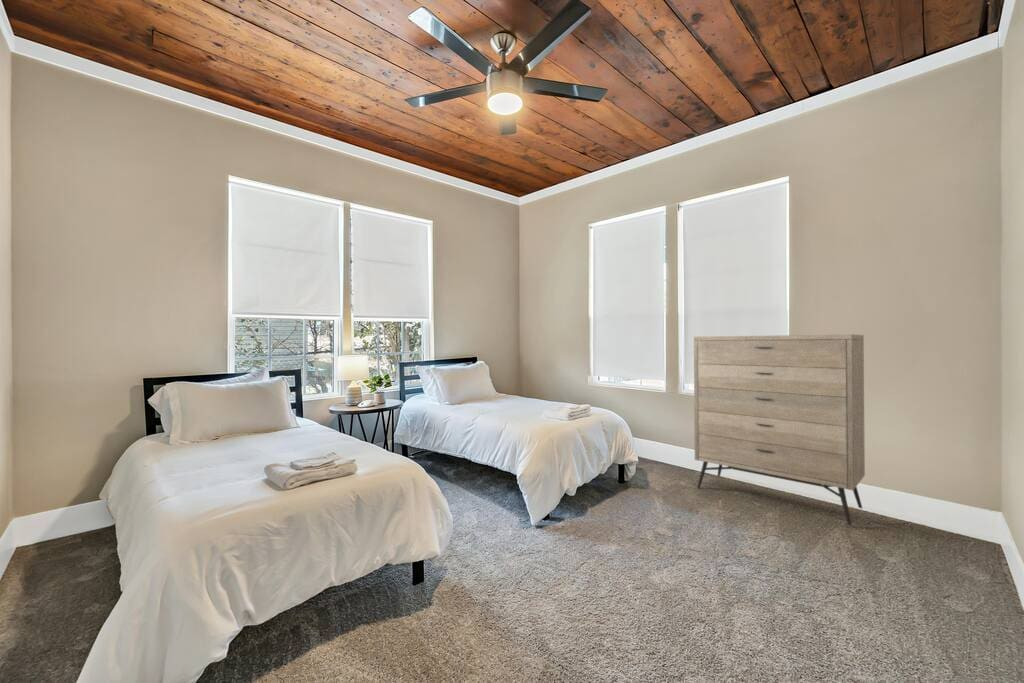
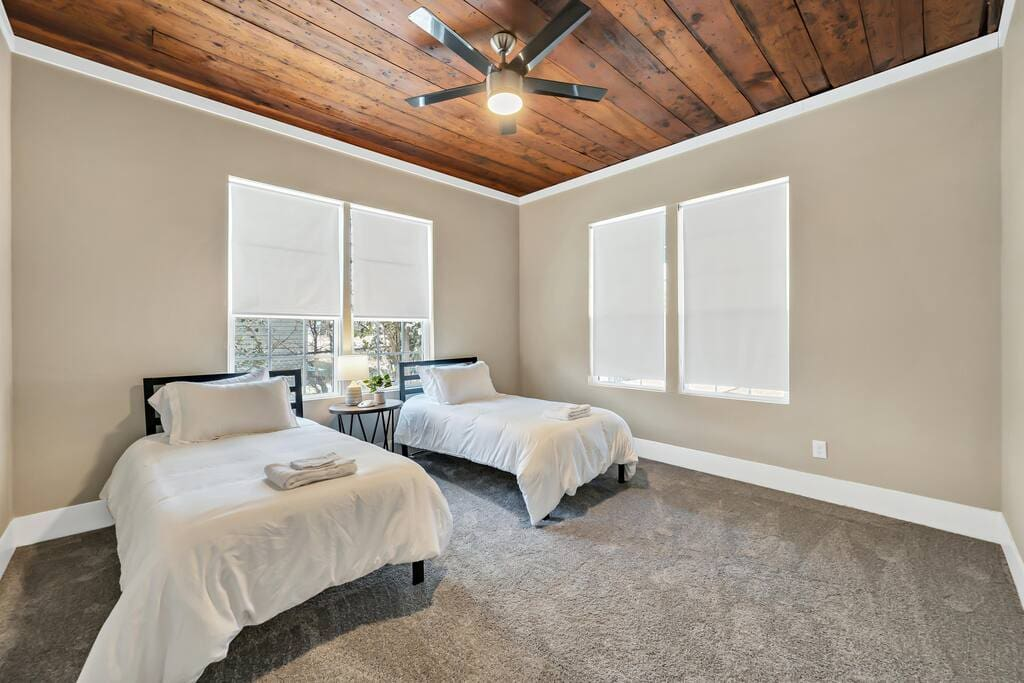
- dresser (773, 416)
